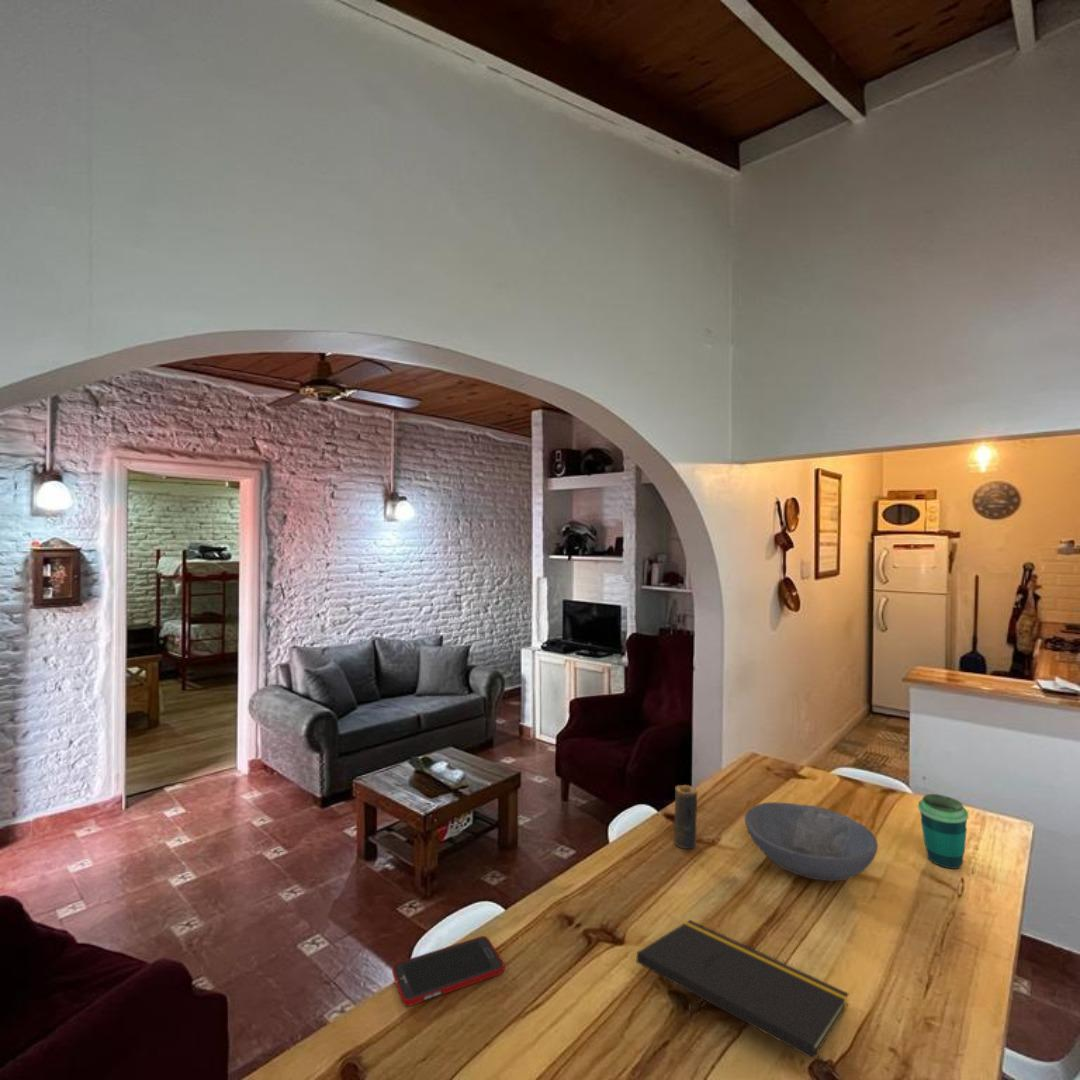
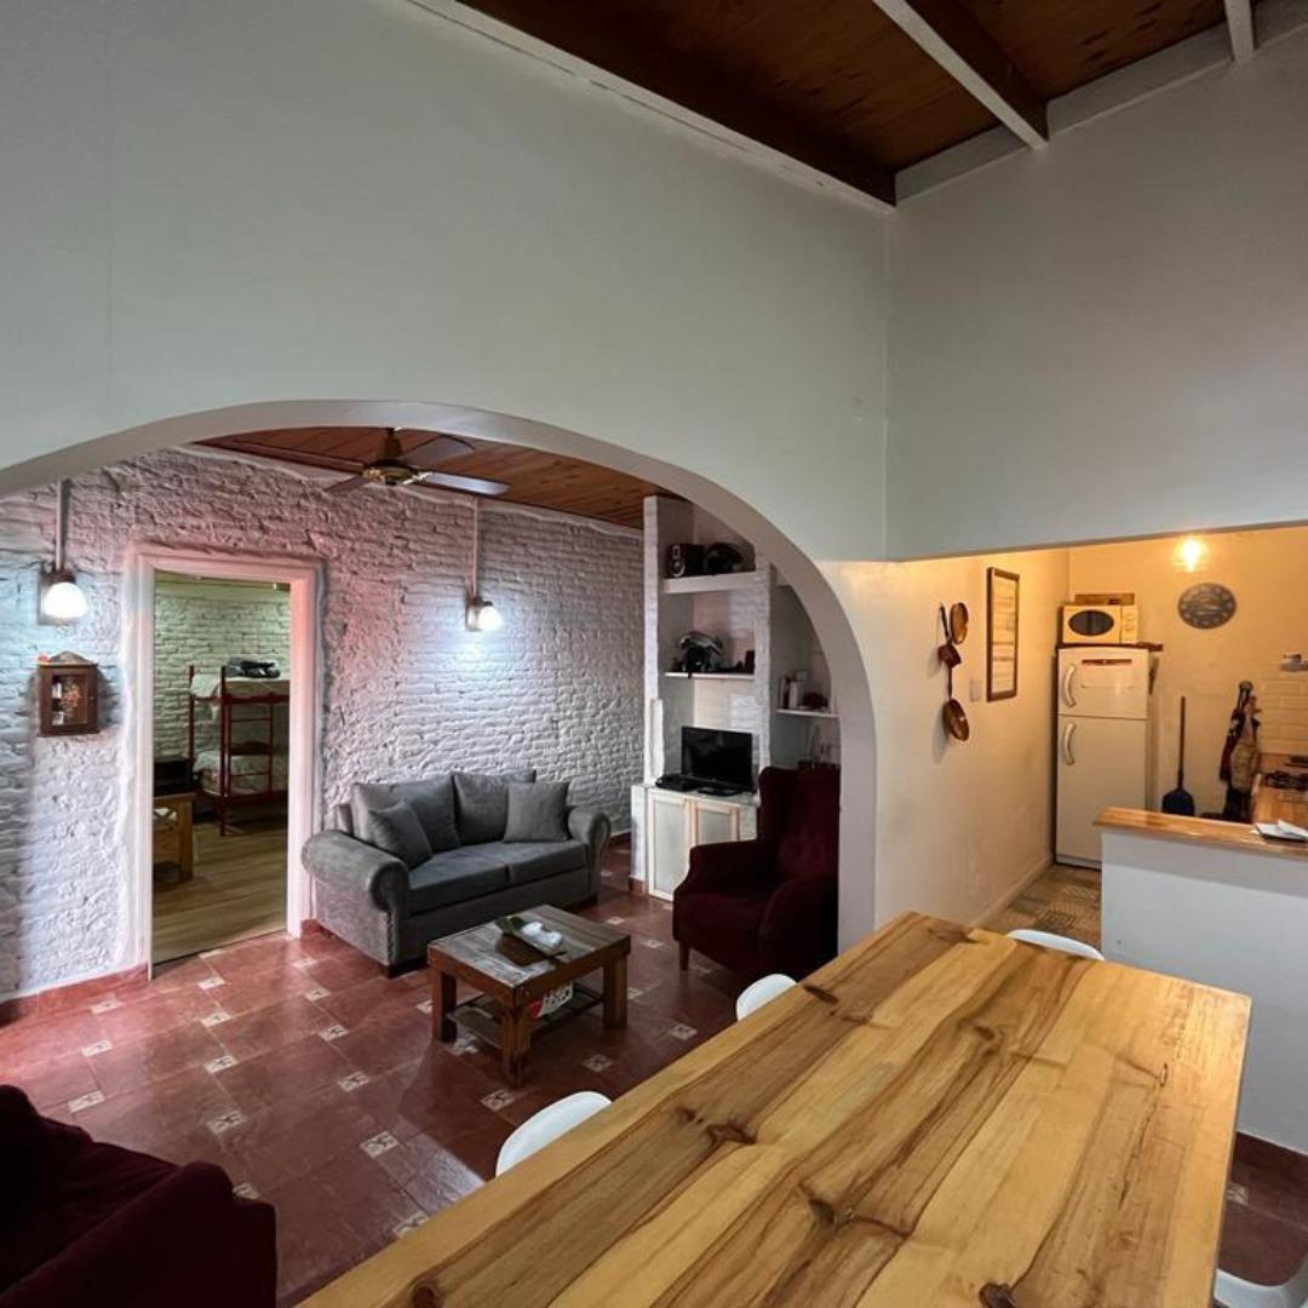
- bowl (808, 846)
- cell phone (448, 968)
- cup (942, 831)
- candle (685, 816)
- notepad (740, 977)
